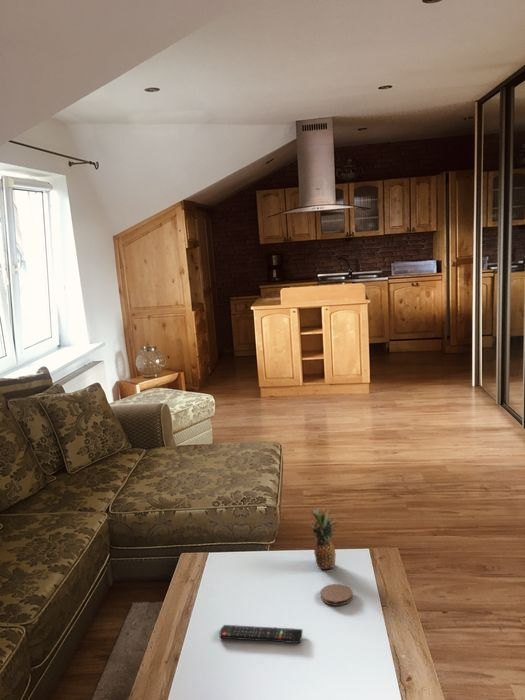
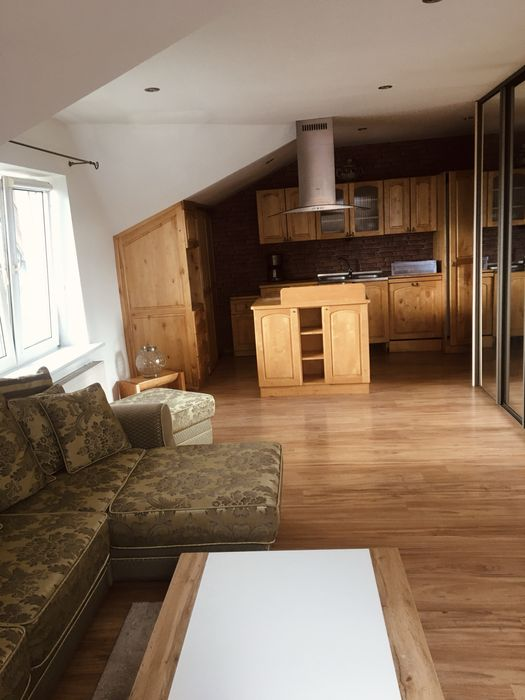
- coaster (336, 594)
- fruit (325, 538)
- remote control (260, 634)
